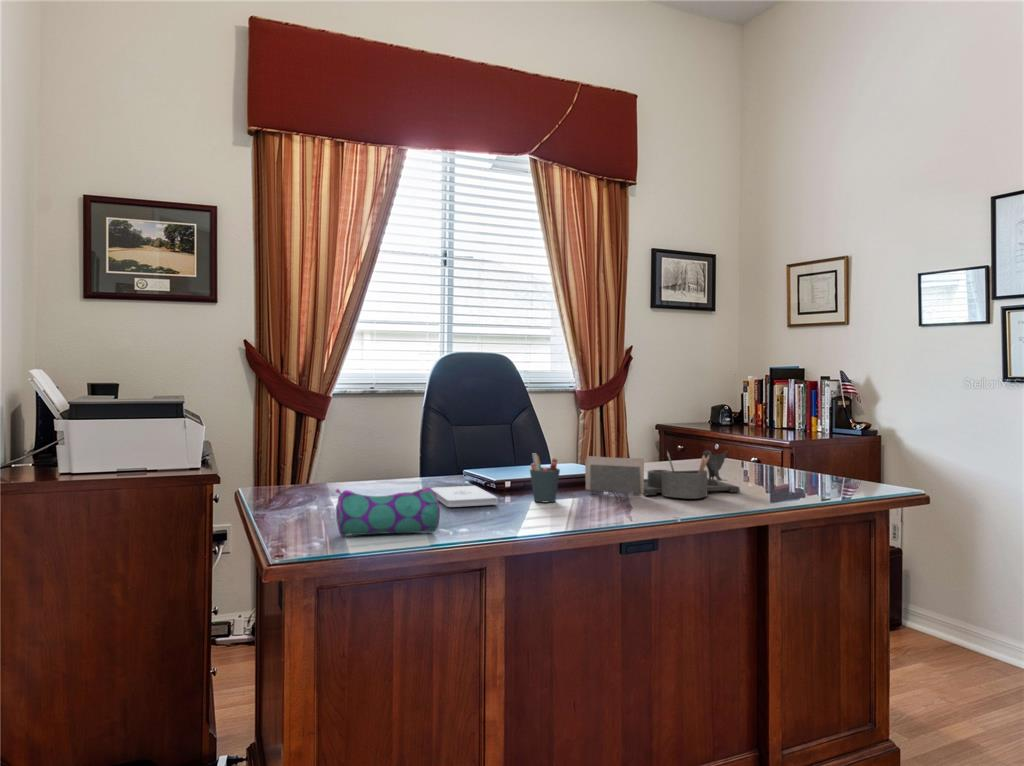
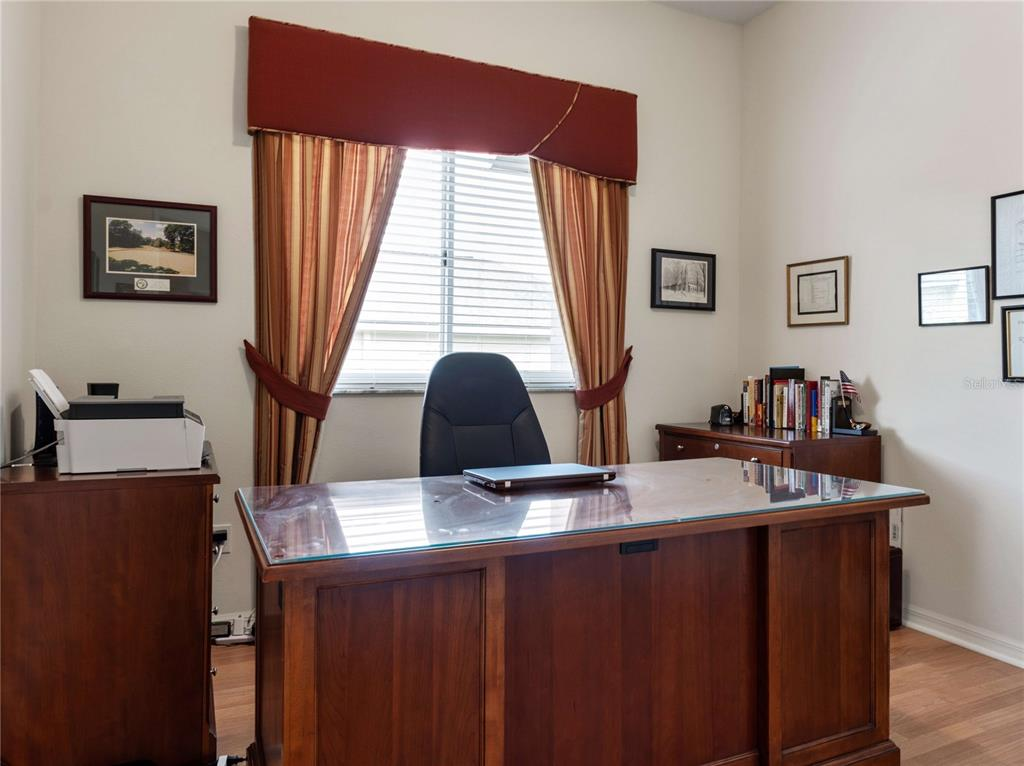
- pen holder (544, 476)
- desk organizer (662, 470)
- notepad (462, 495)
- pencil case (387, 510)
